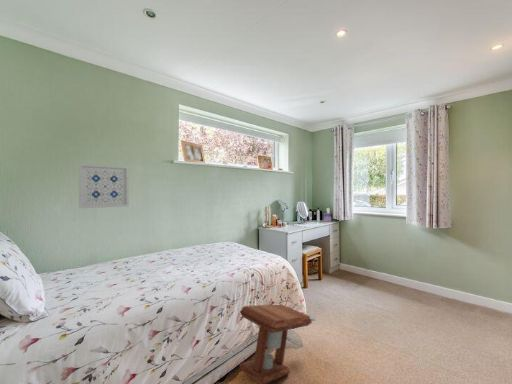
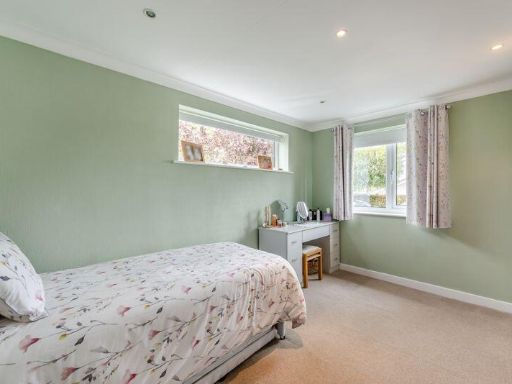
- wall art (105, 186)
- side table (282, 332)
